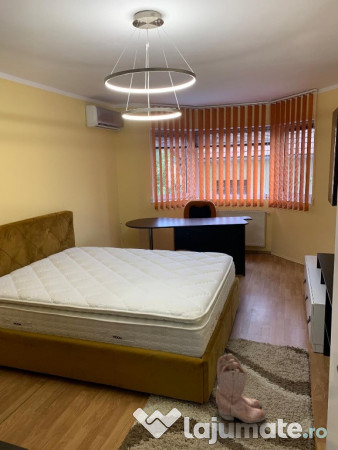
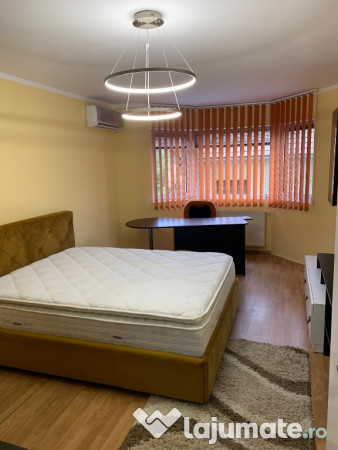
- boots (240, 385)
